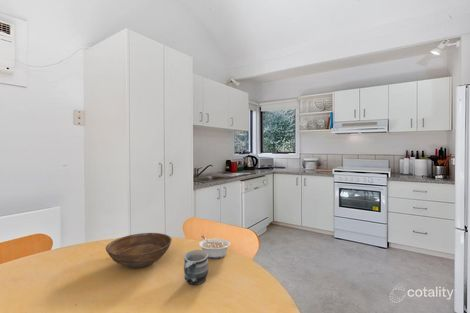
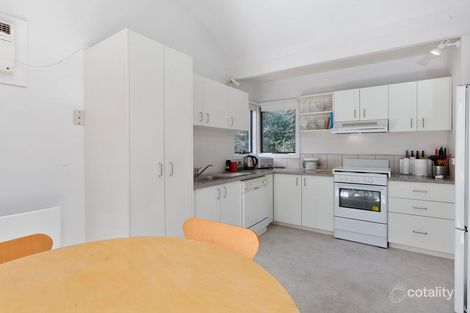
- bowl (140, 252)
- legume (213, 247)
- mug (195, 269)
